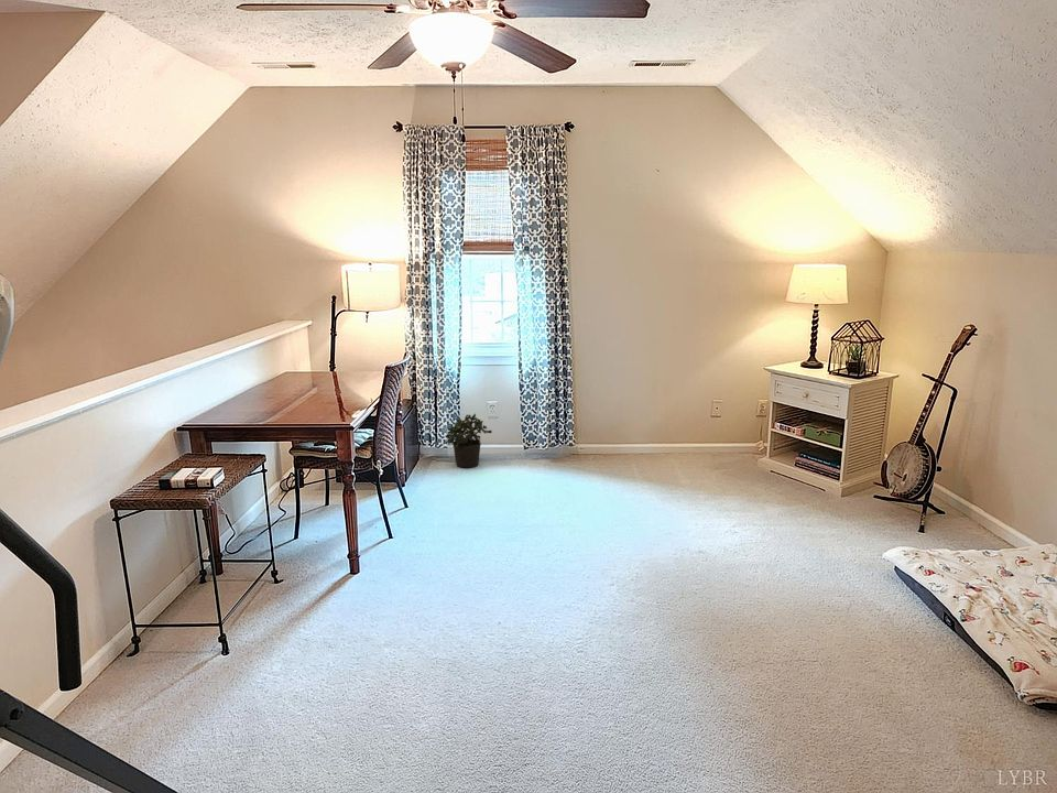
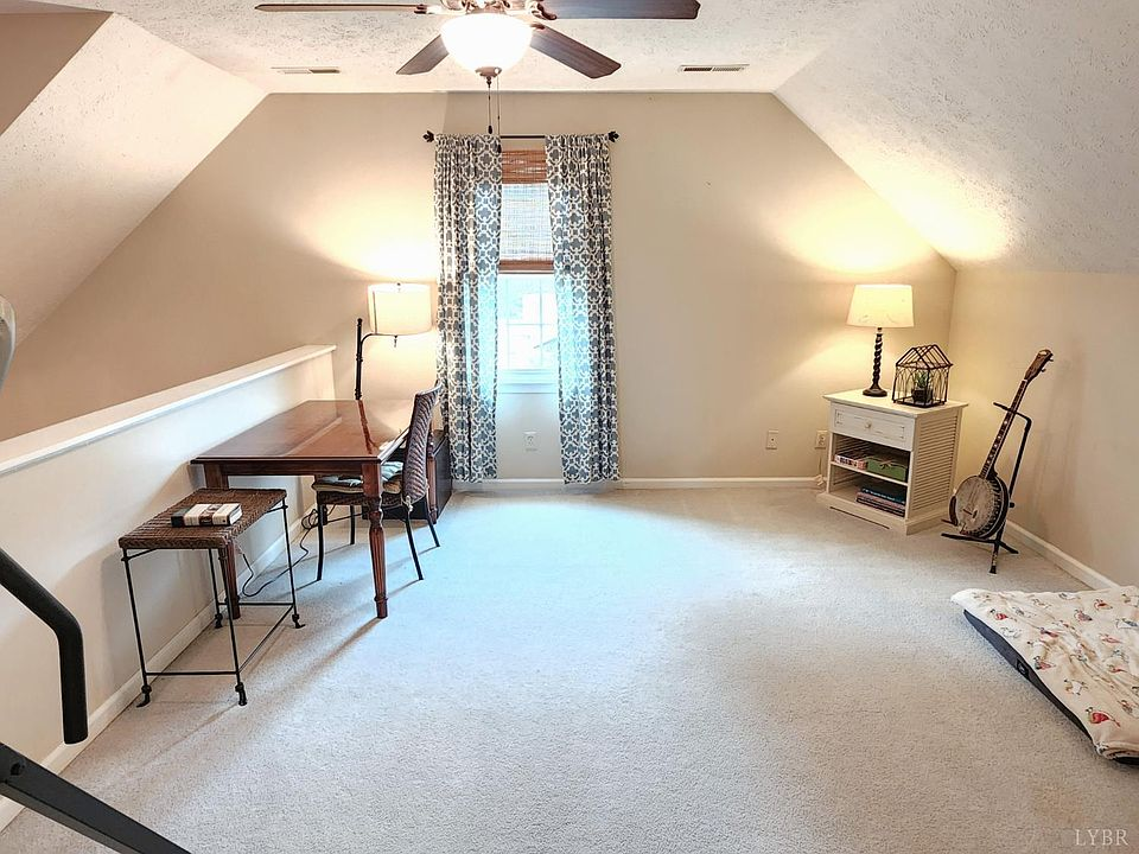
- potted plant (469, 438)
